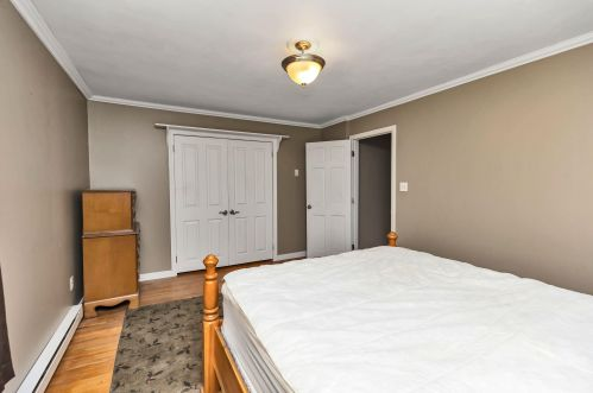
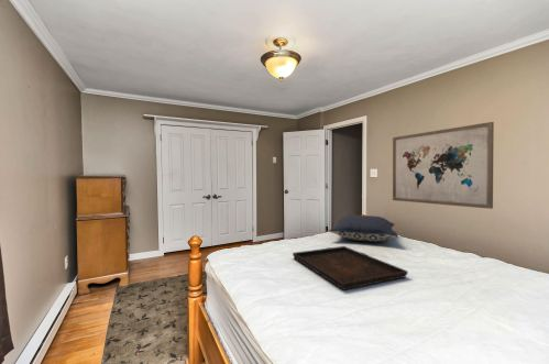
+ pillow (363, 227)
+ serving tray (343, 263)
+ wall art (435, 167)
